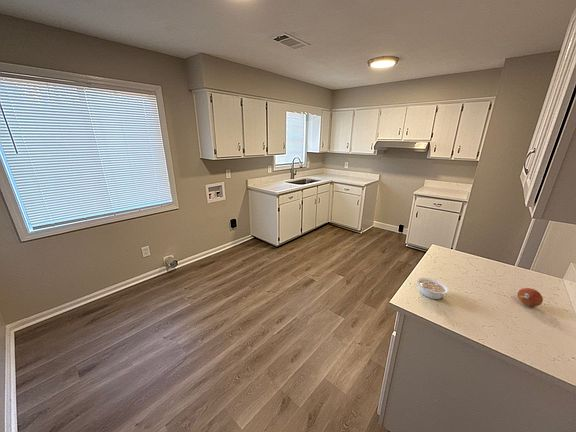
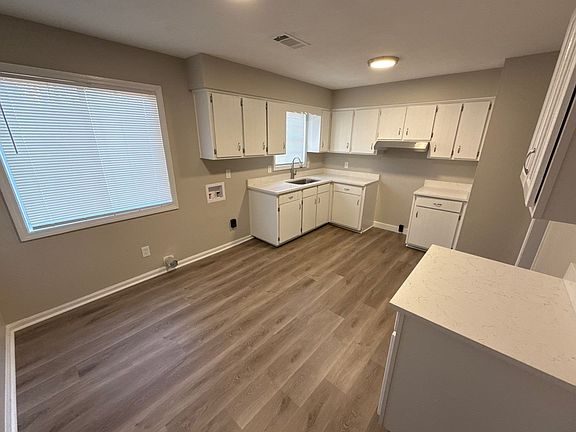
- fruit (529, 297)
- legume (432, 288)
